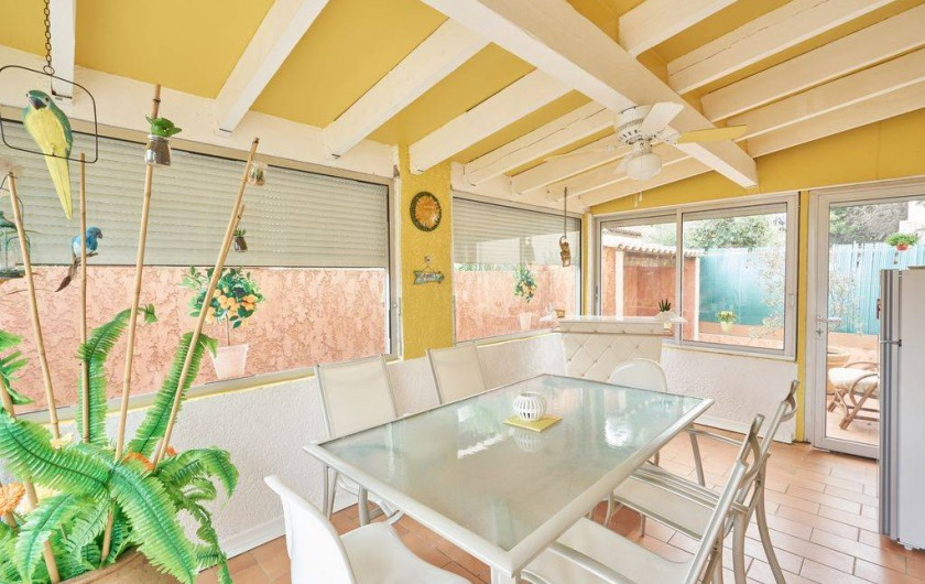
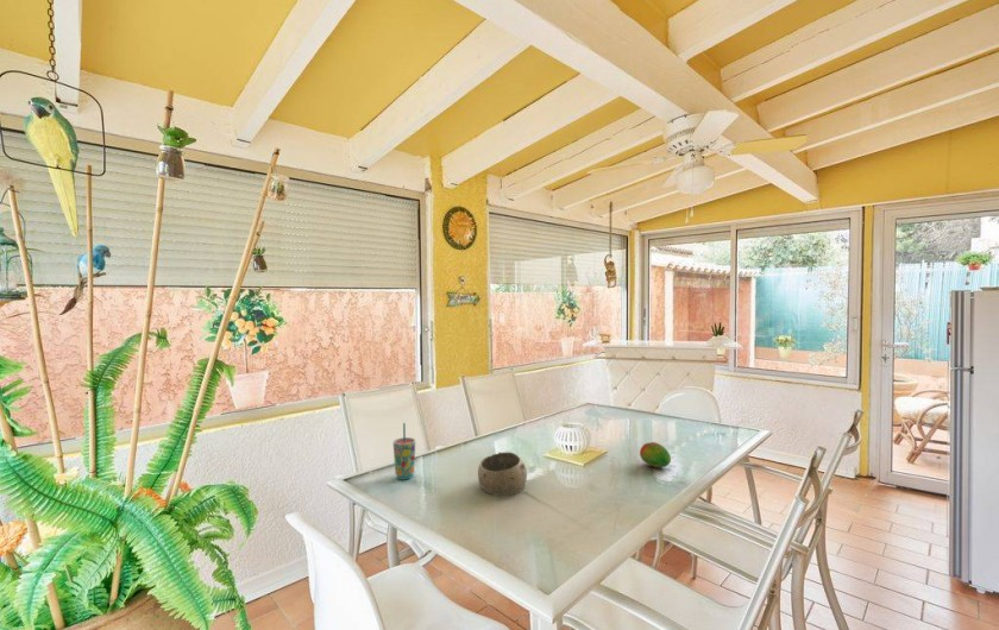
+ bowl (502, 472)
+ cup (404, 449)
+ fruit (655, 454)
